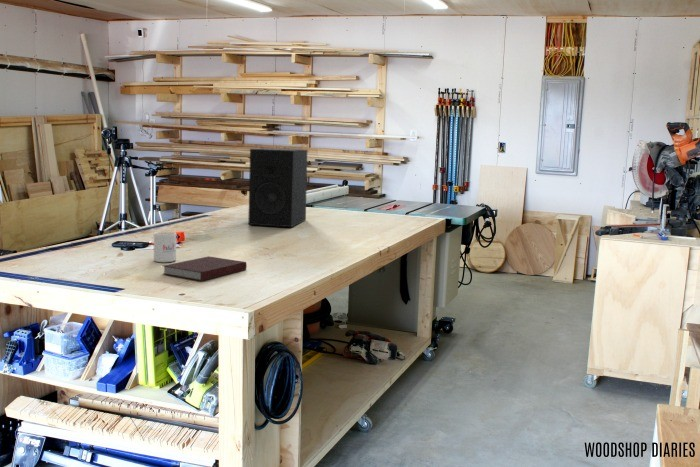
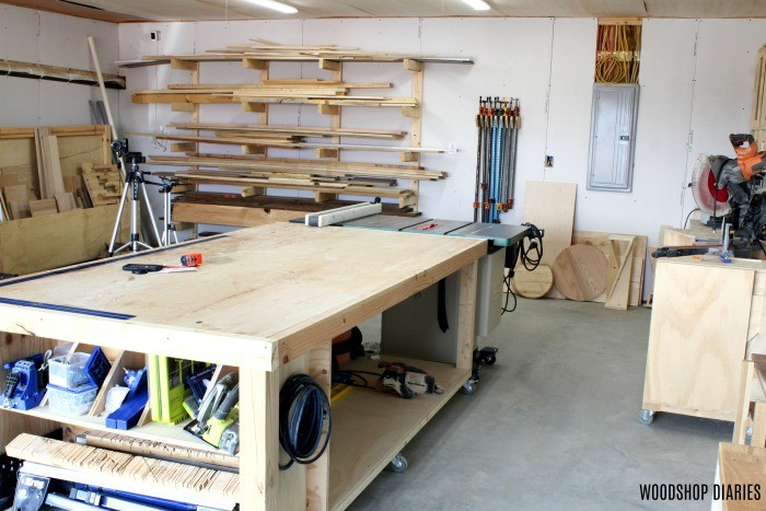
- mug (167, 246)
- speaker (279, 186)
- notebook (205, 267)
